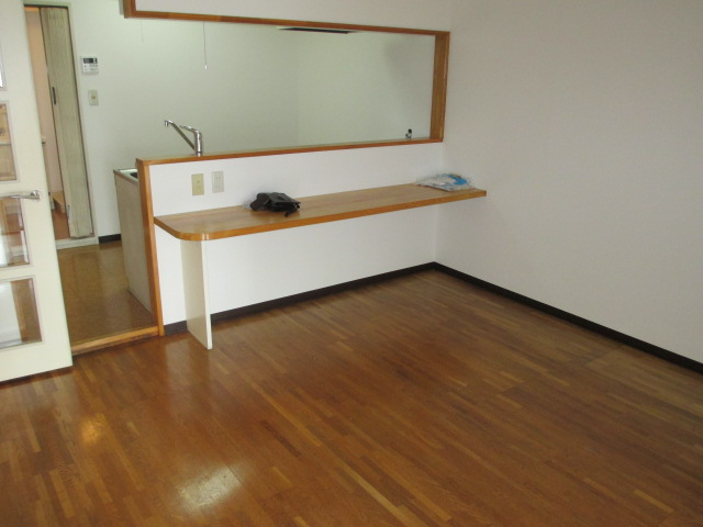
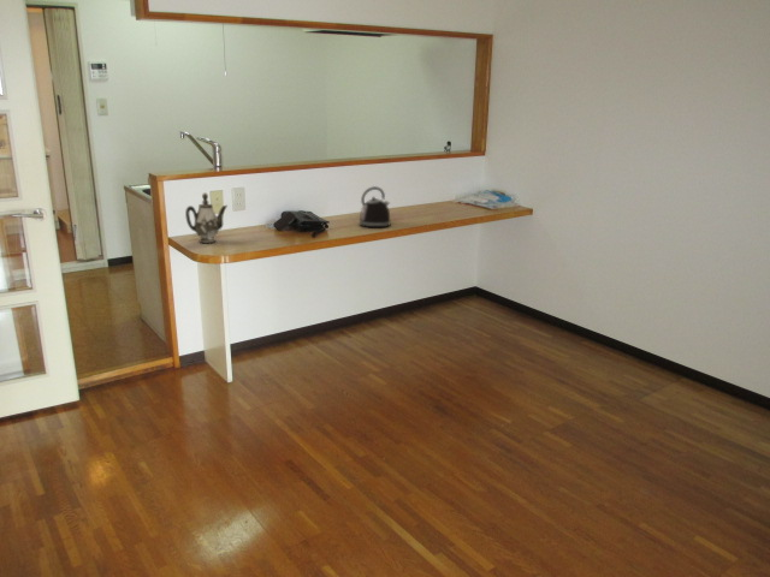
+ teapot (207, 216)
+ kettle (374, 206)
